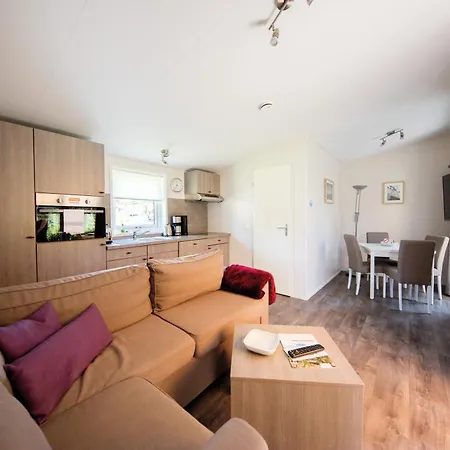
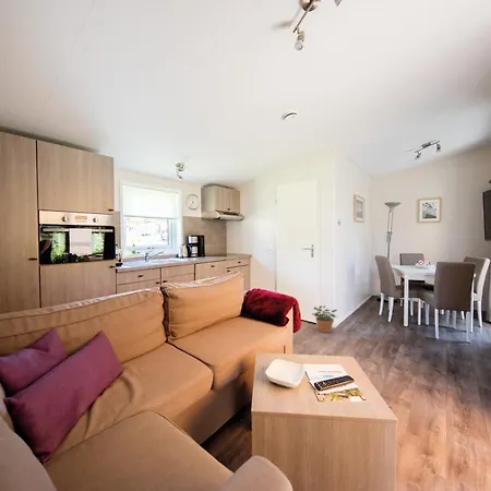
+ potted plant (326, 319)
